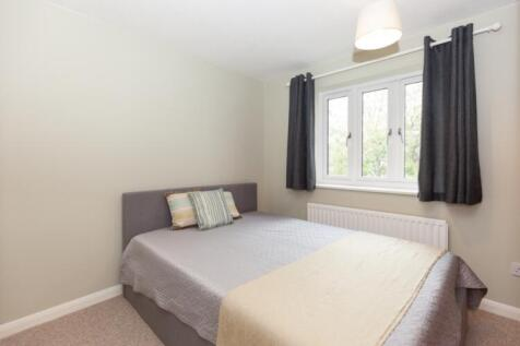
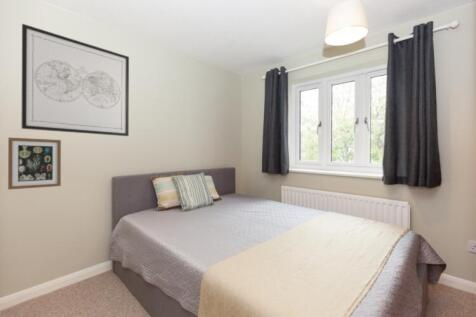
+ wall art (82, 87)
+ wall art (36, 163)
